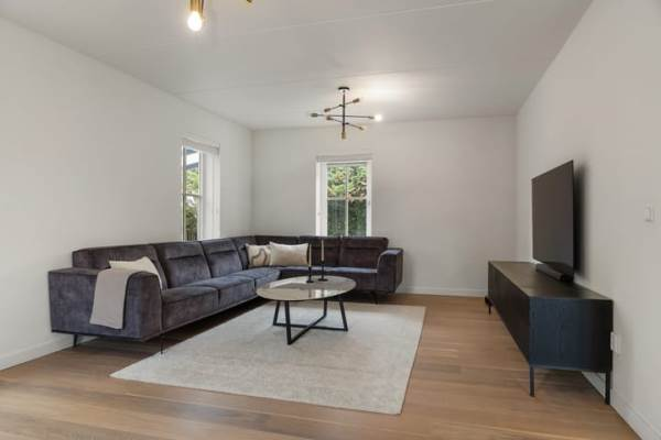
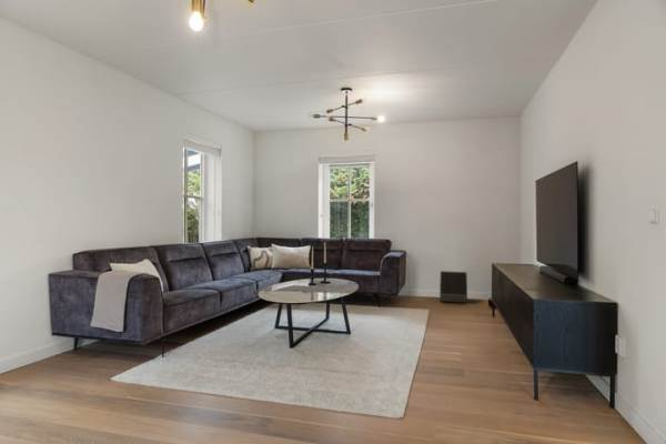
+ speaker (453, 286)
